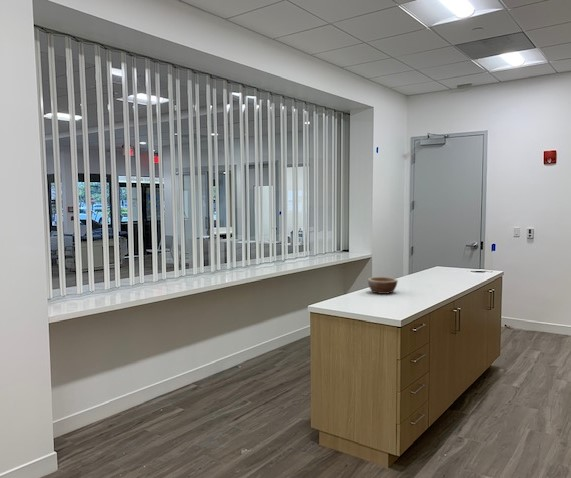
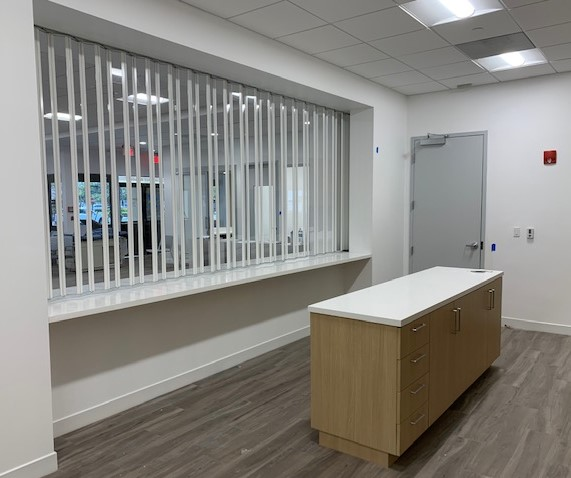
- bowl (382, 285)
